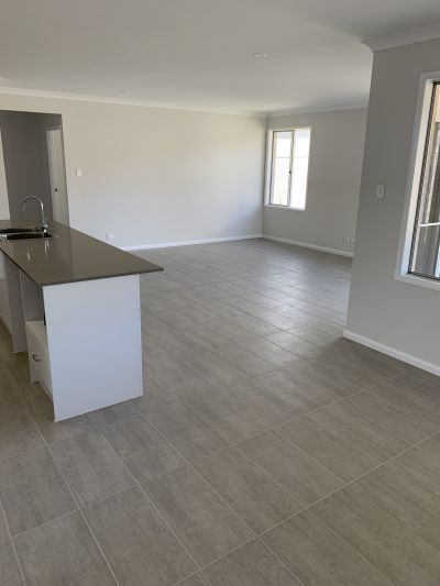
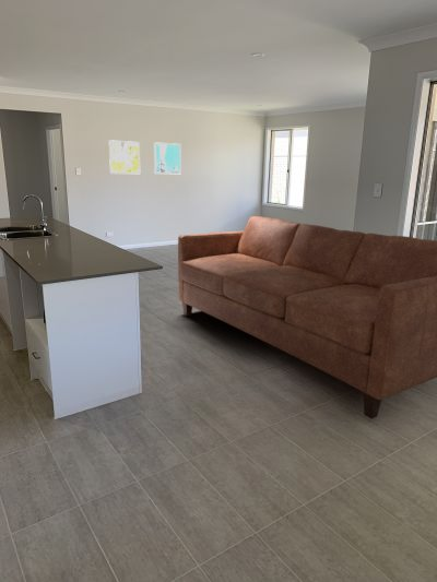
+ sofa (295, 288)
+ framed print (167, 158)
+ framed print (125, 157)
